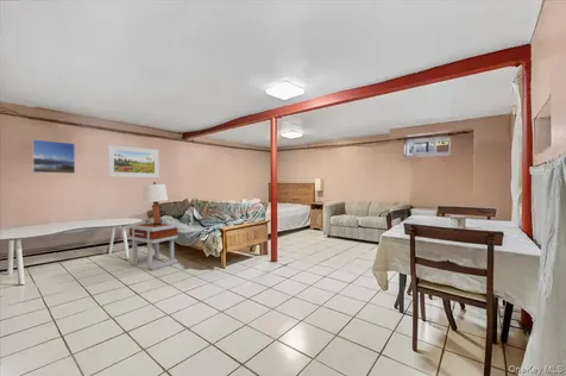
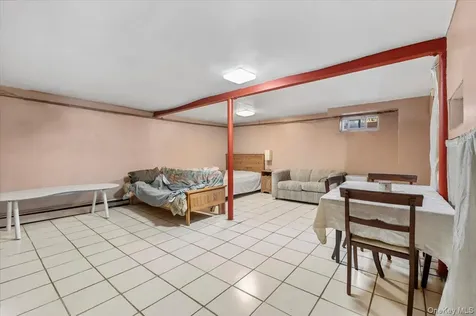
- side table (151, 244)
- lamp (157, 202)
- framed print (134, 162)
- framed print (55, 157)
